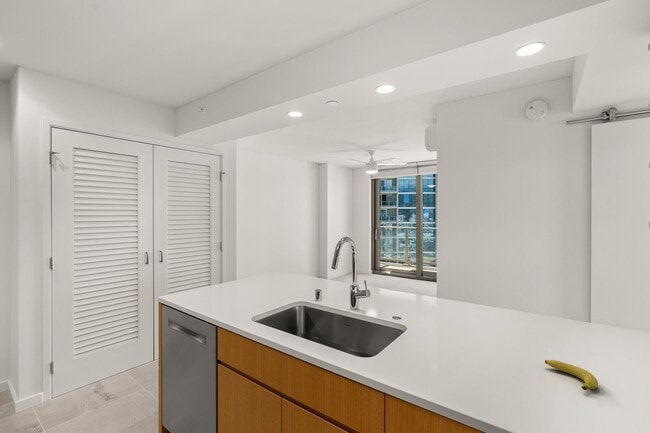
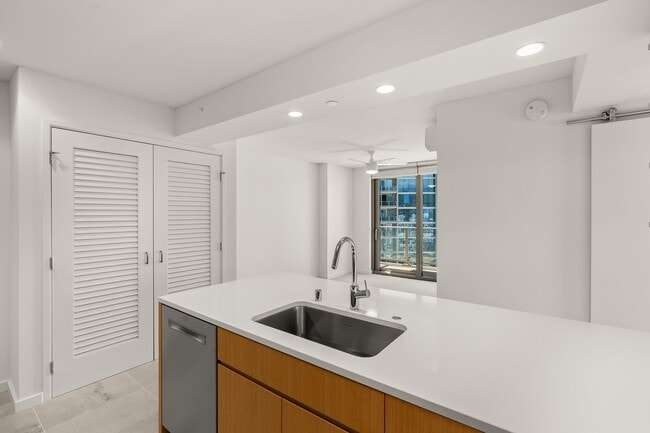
- fruit (572, 374)
